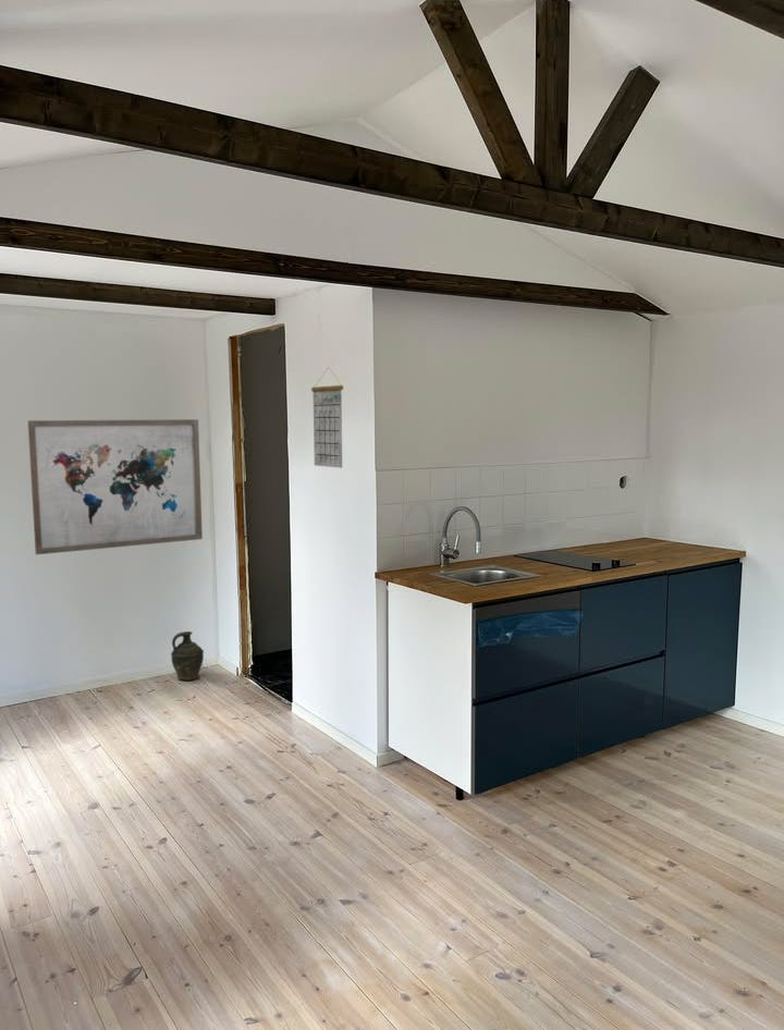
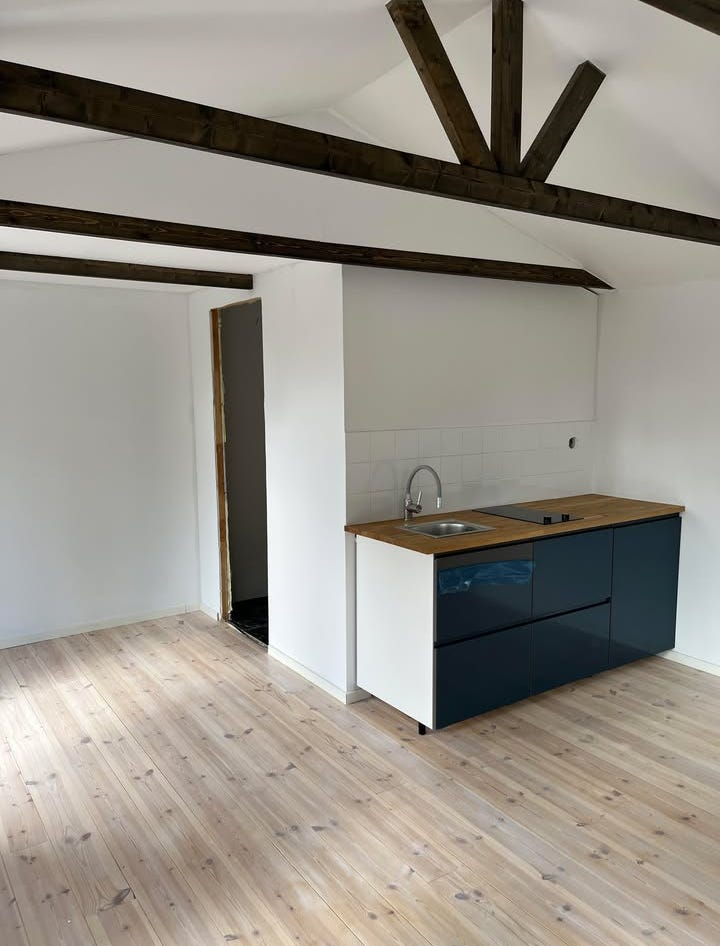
- wall art (120, 483)
- calendar (327, 417)
- ceramic jug (187, 654)
